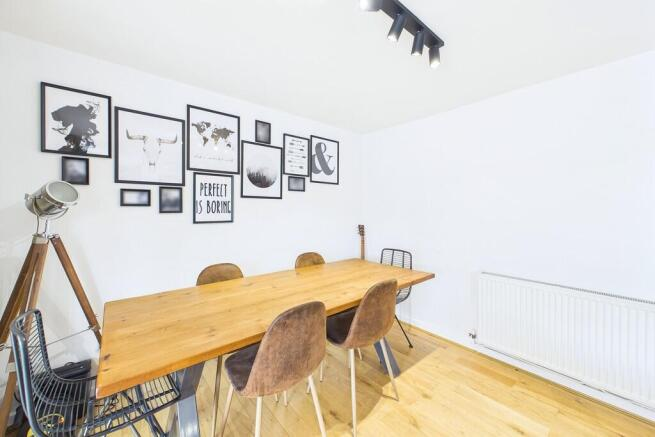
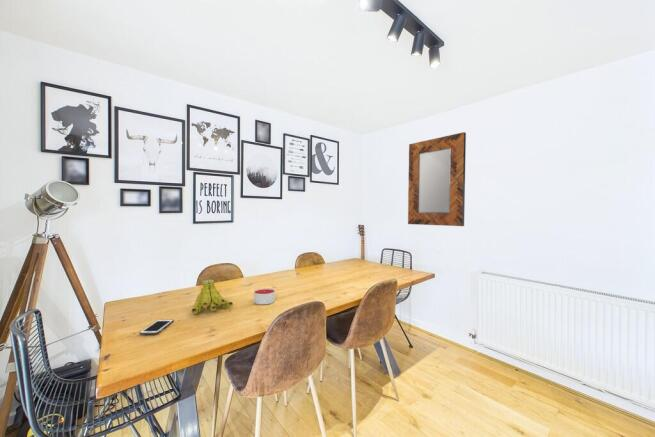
+ cell phone (157, 326)
+ fruit (210, 296)
+ home mirror (434, 182)
+ candle (264, 295)
